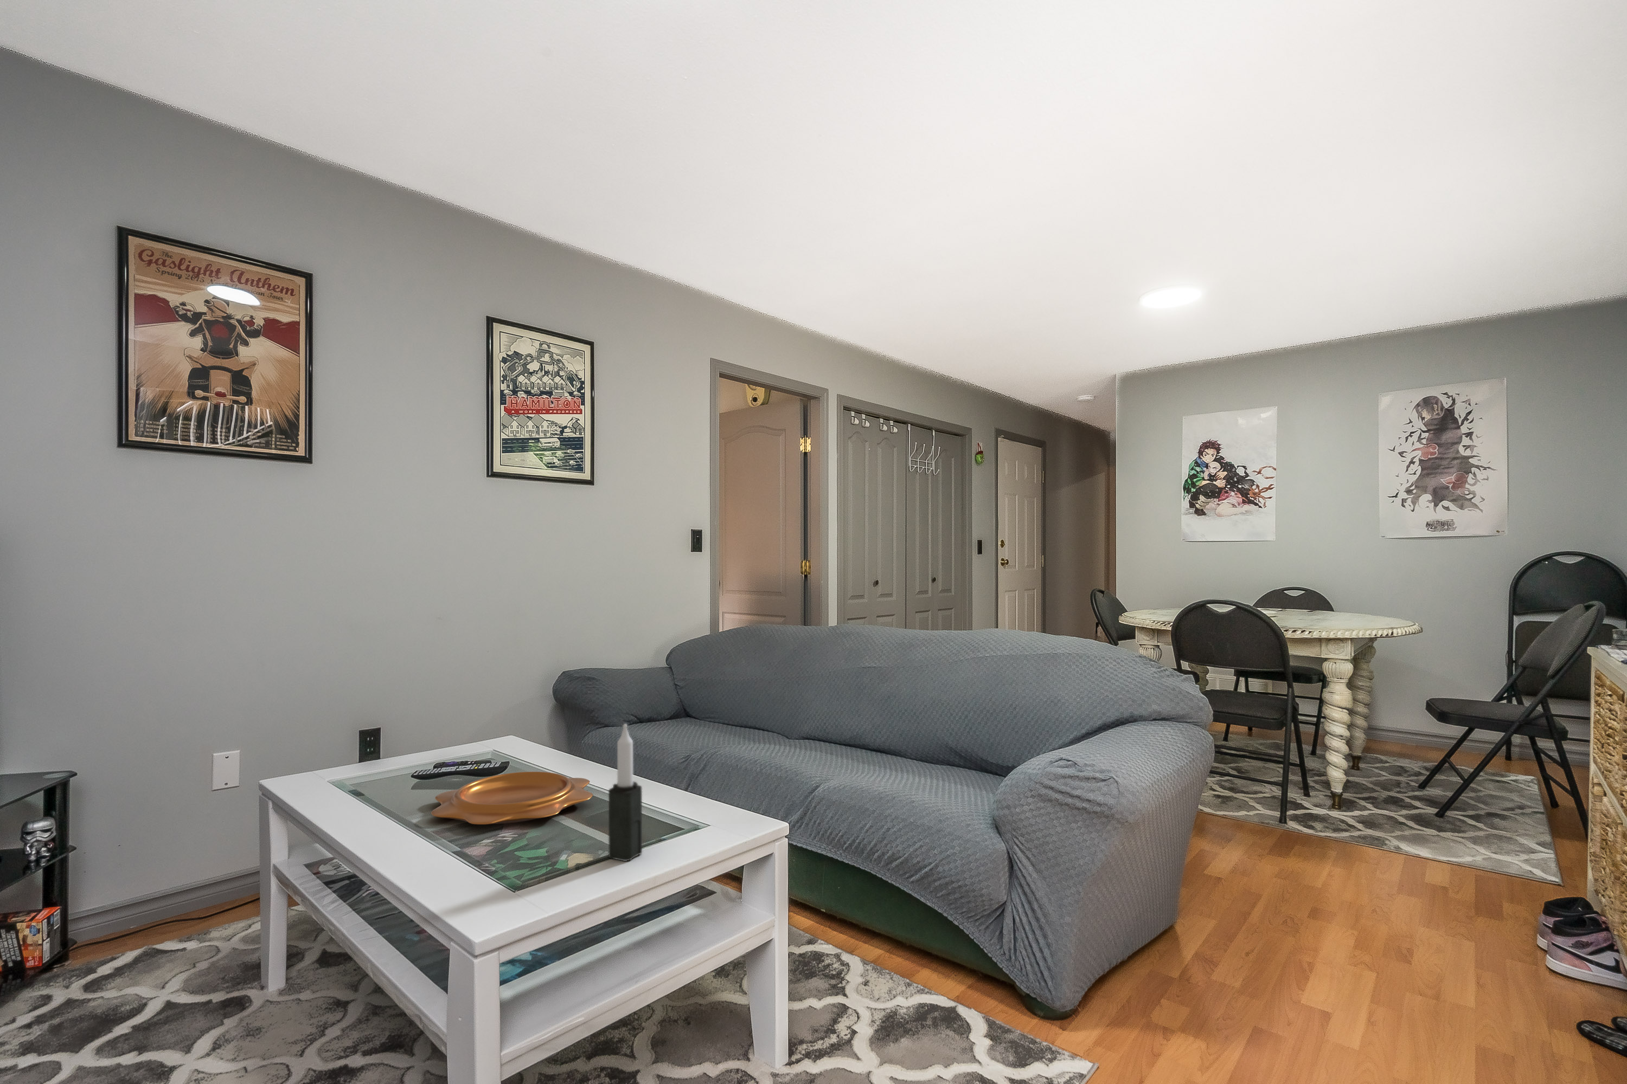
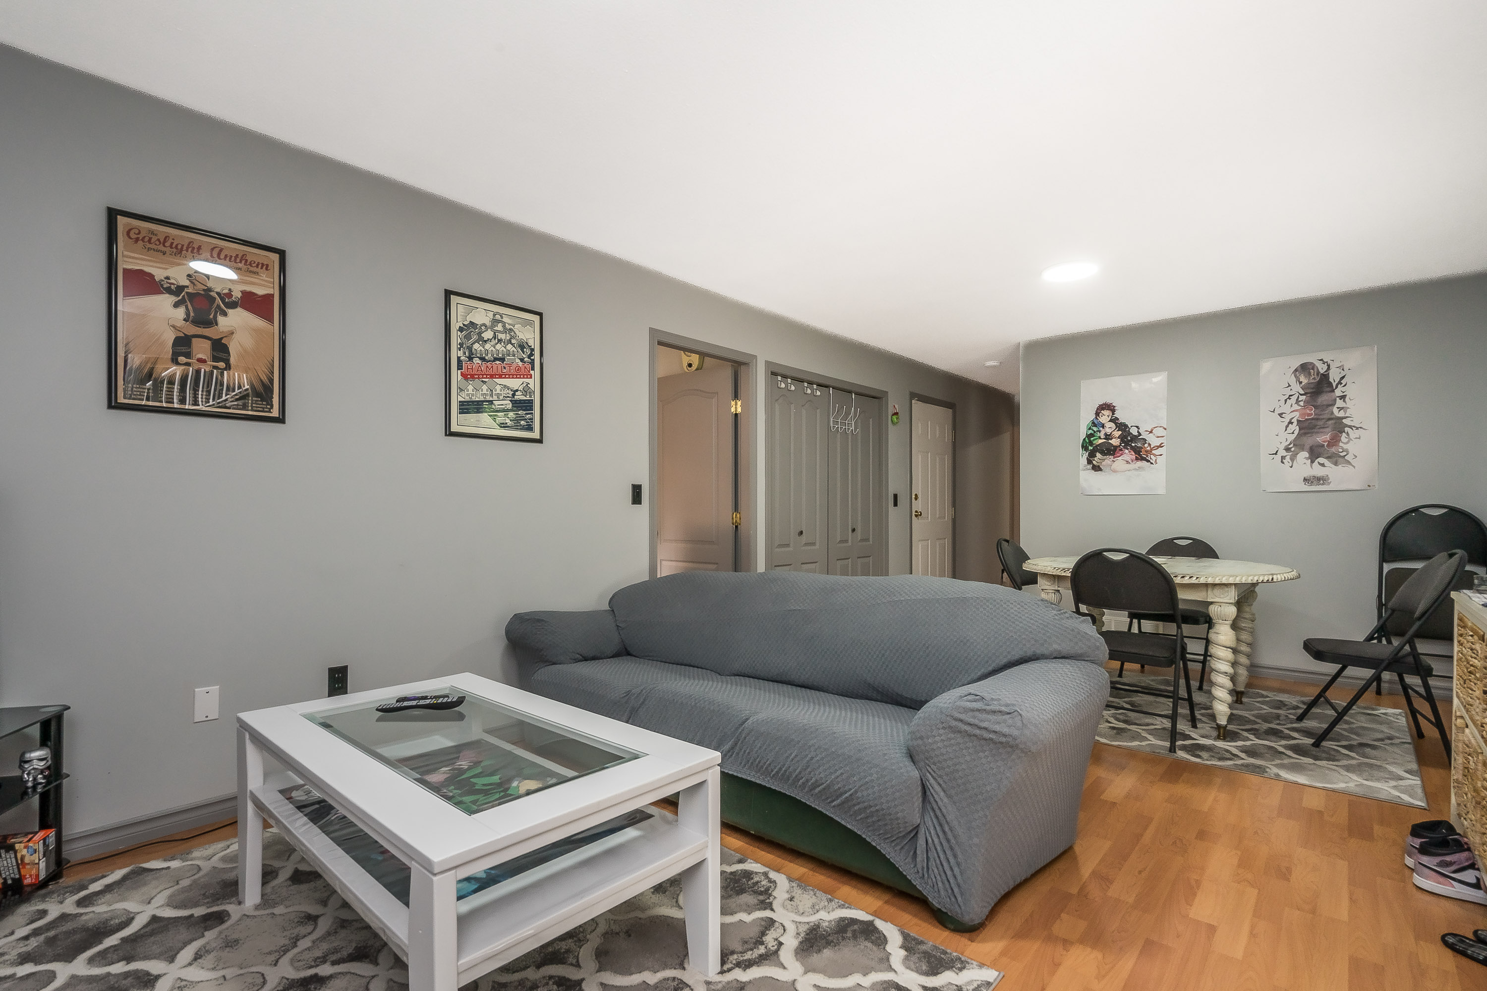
- candle (626, 789)
- decorative bowl (516, 795)
